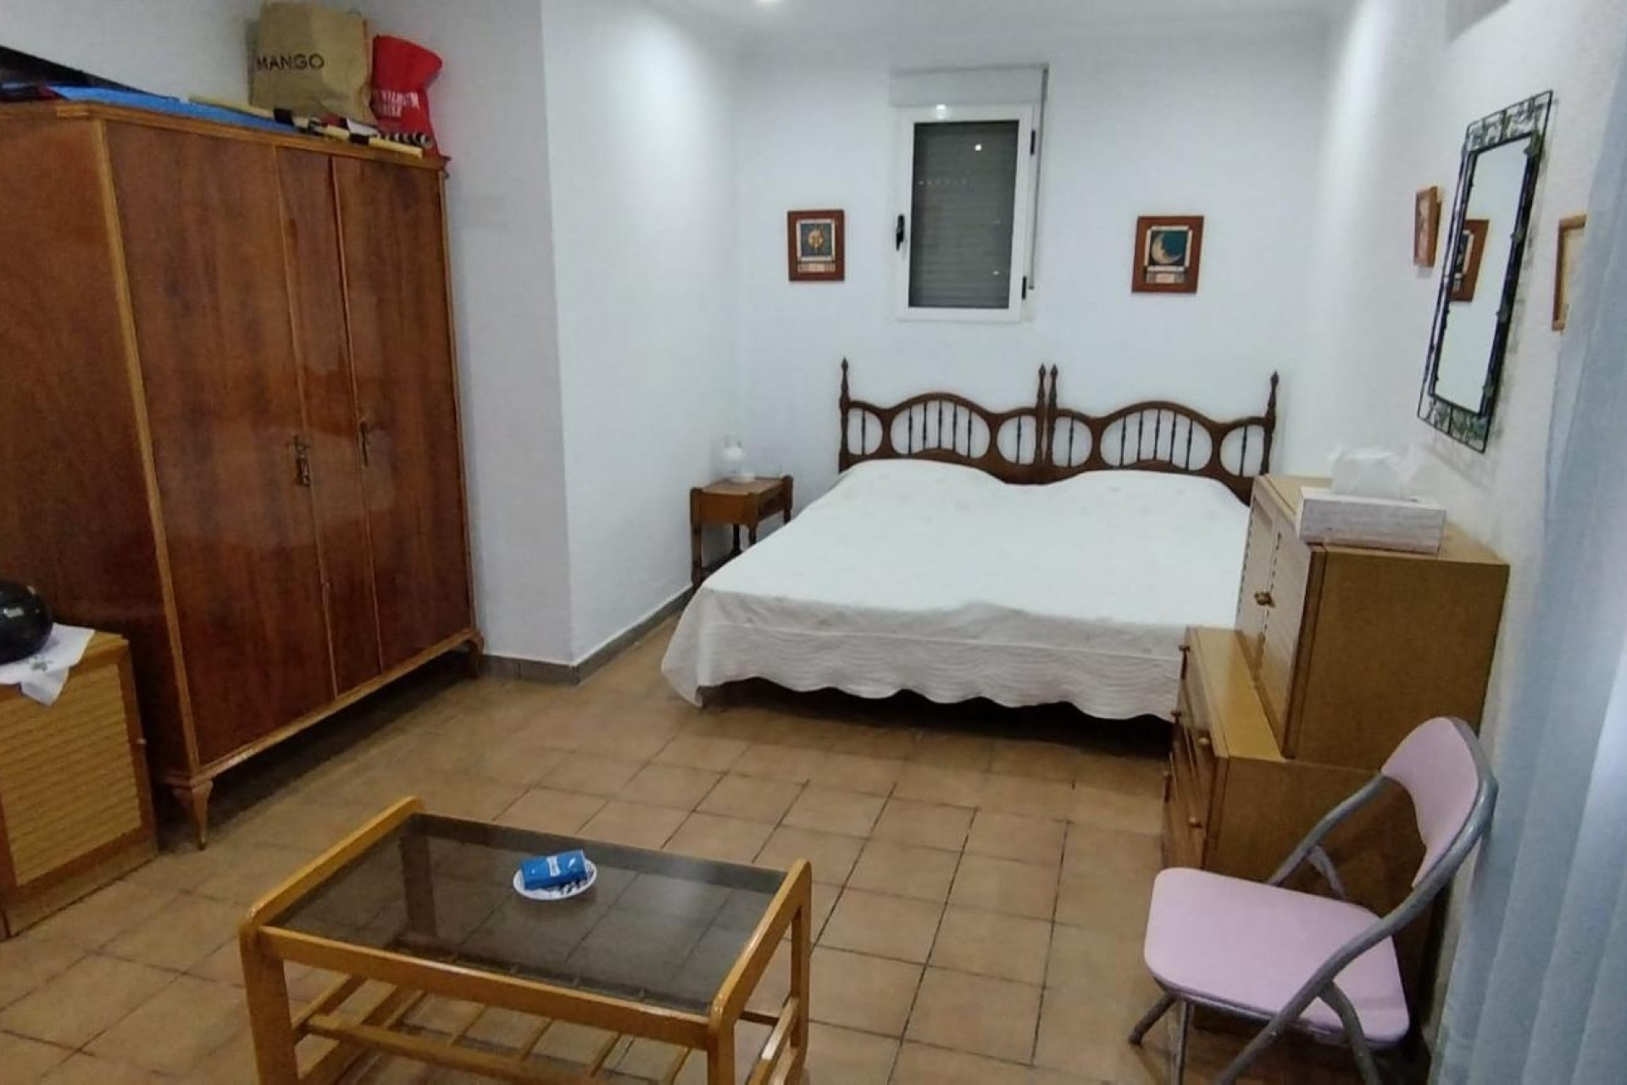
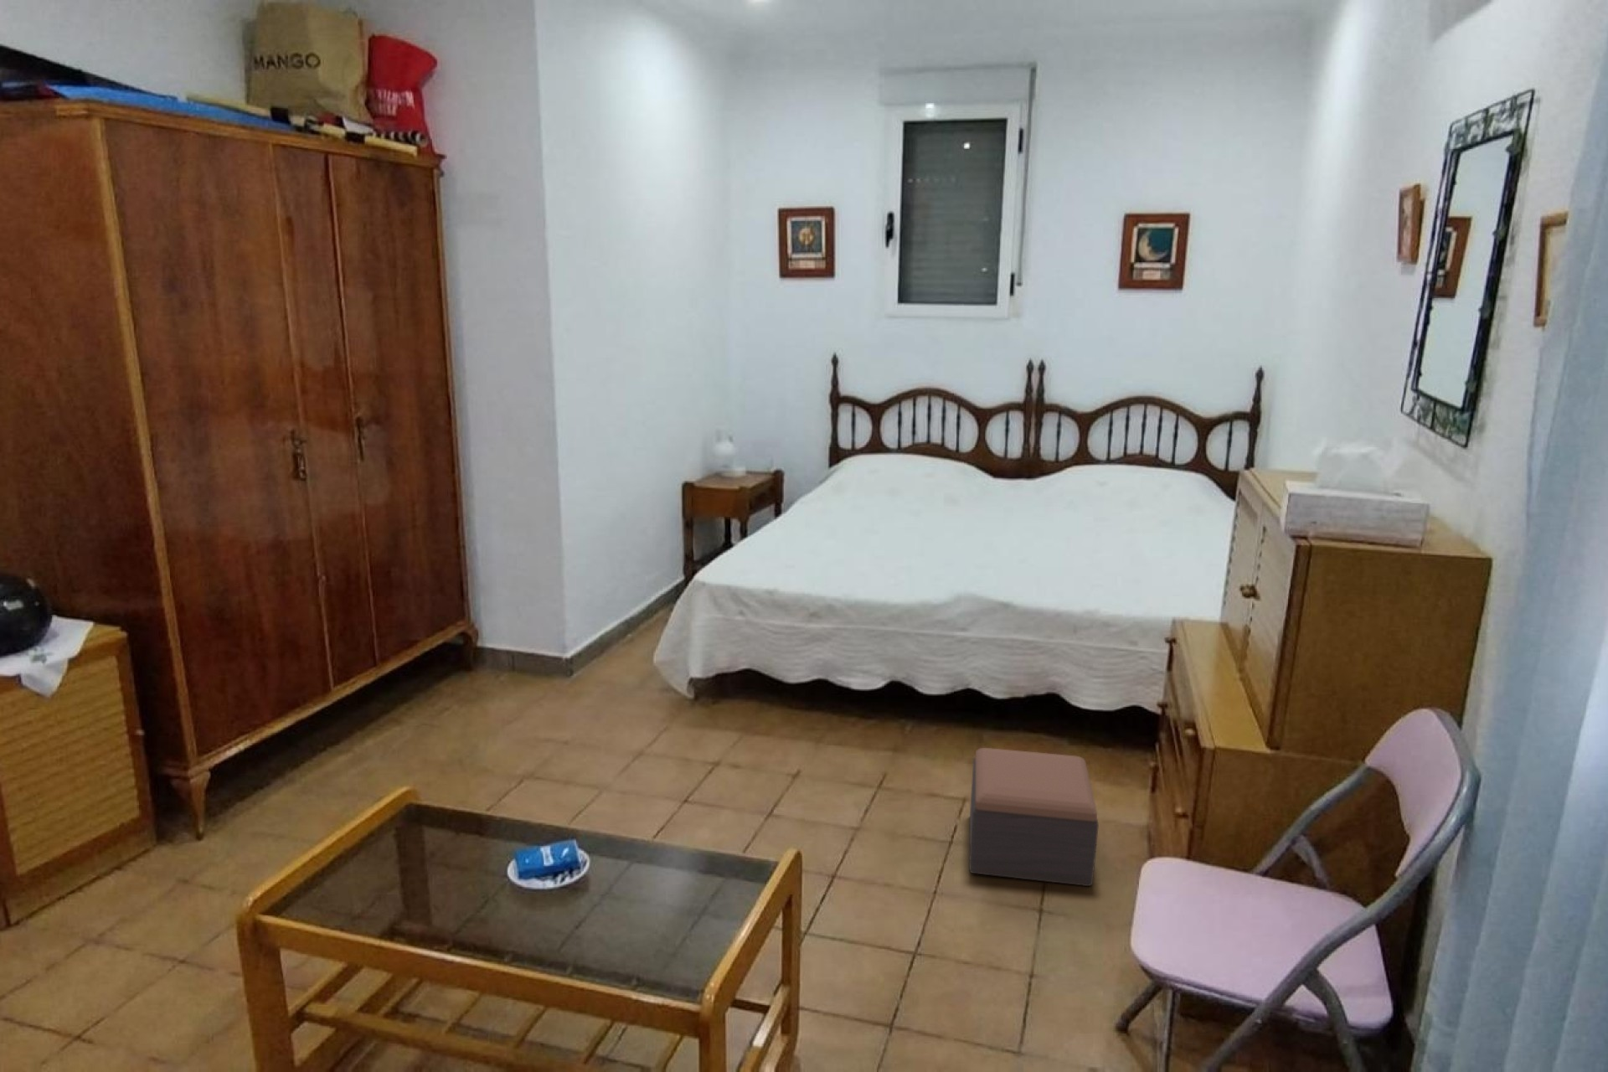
+ footstool (1030, 811)
